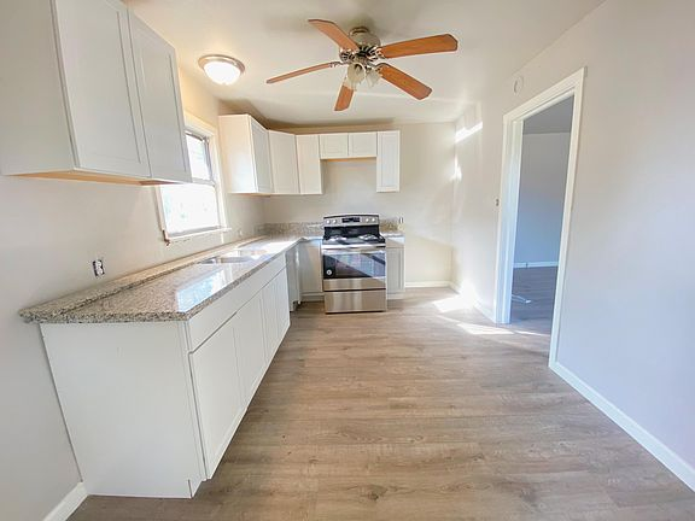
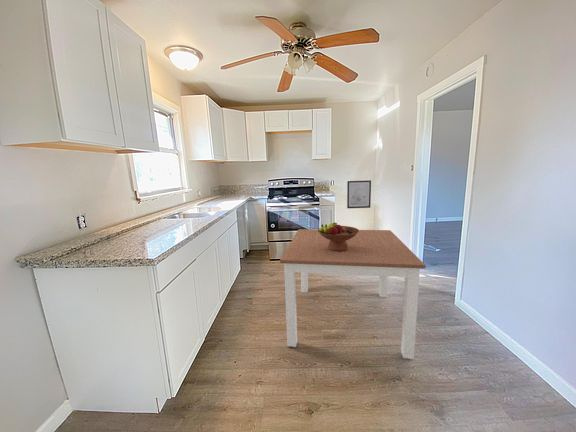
+ fruit bowl (337, 235)
+ wall art (359, 194)
+ dining table (344, 274)
